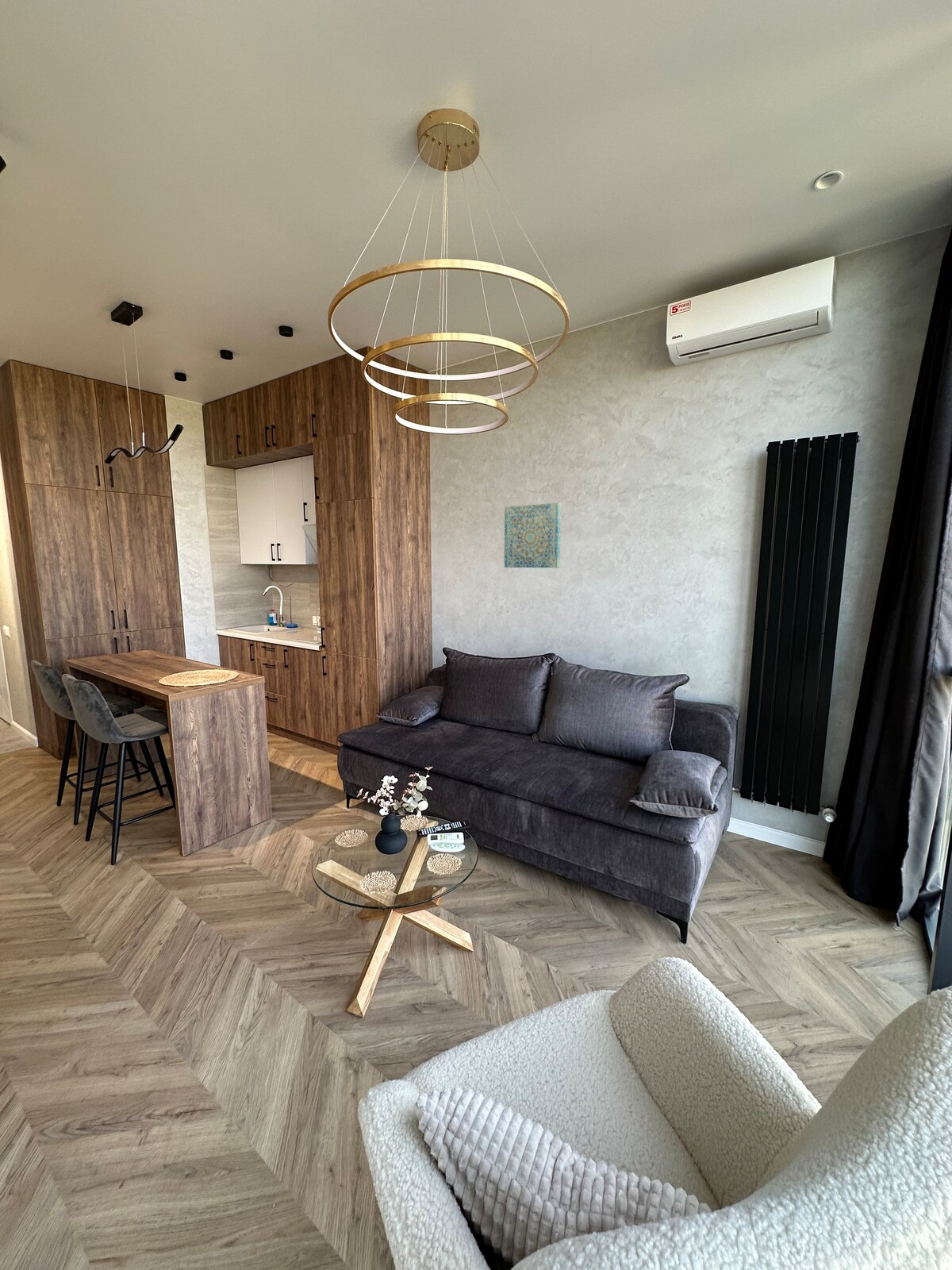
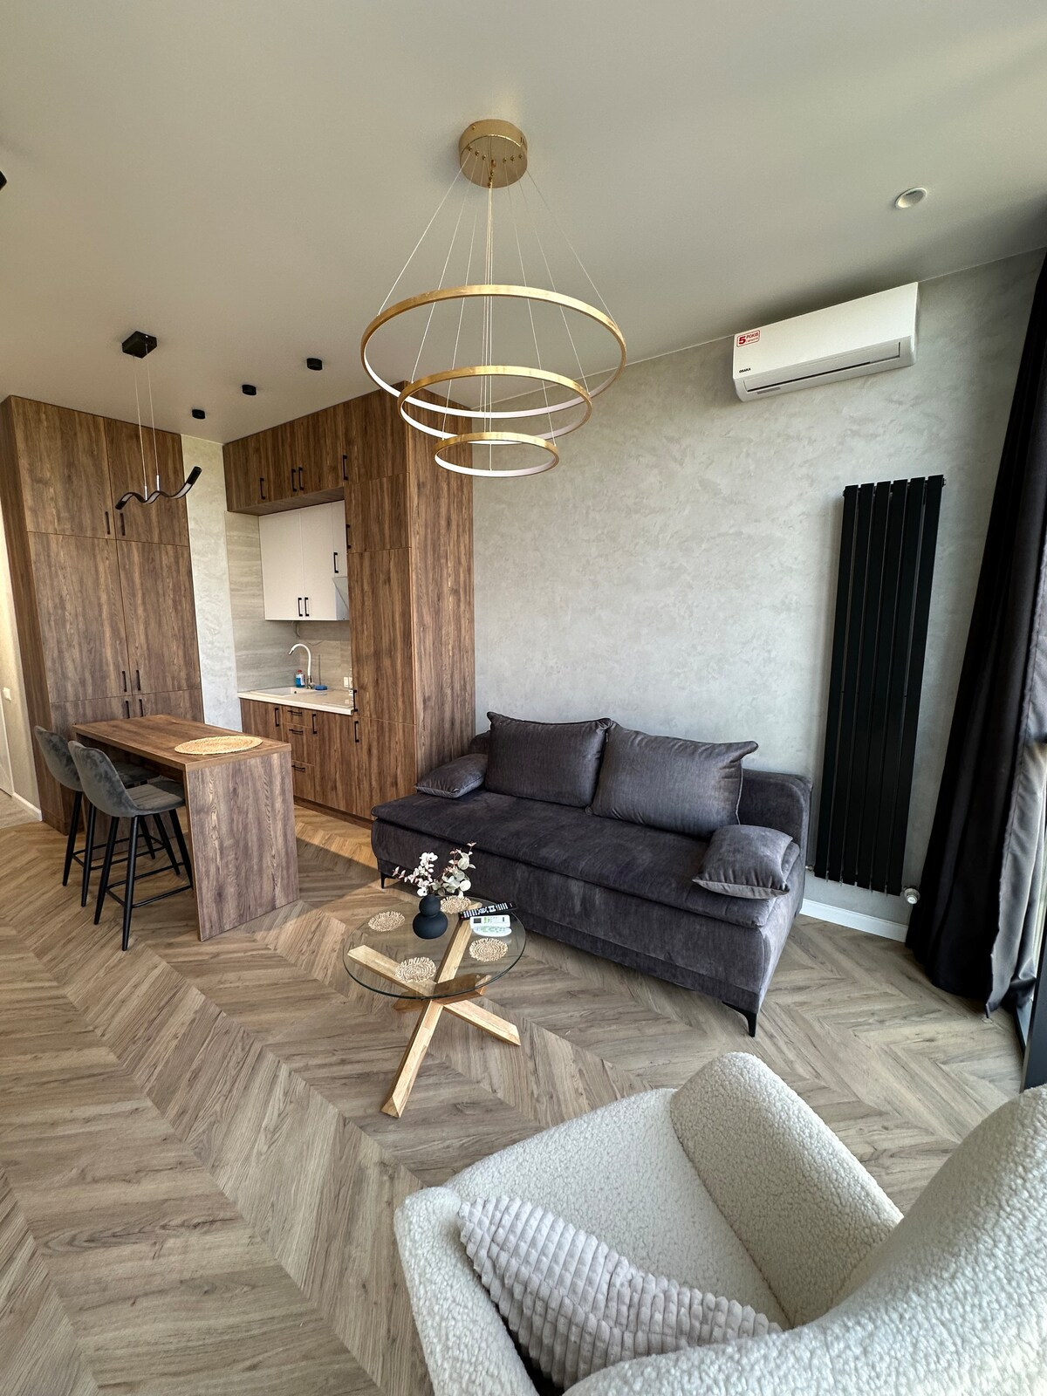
- wall art (532, 537)
